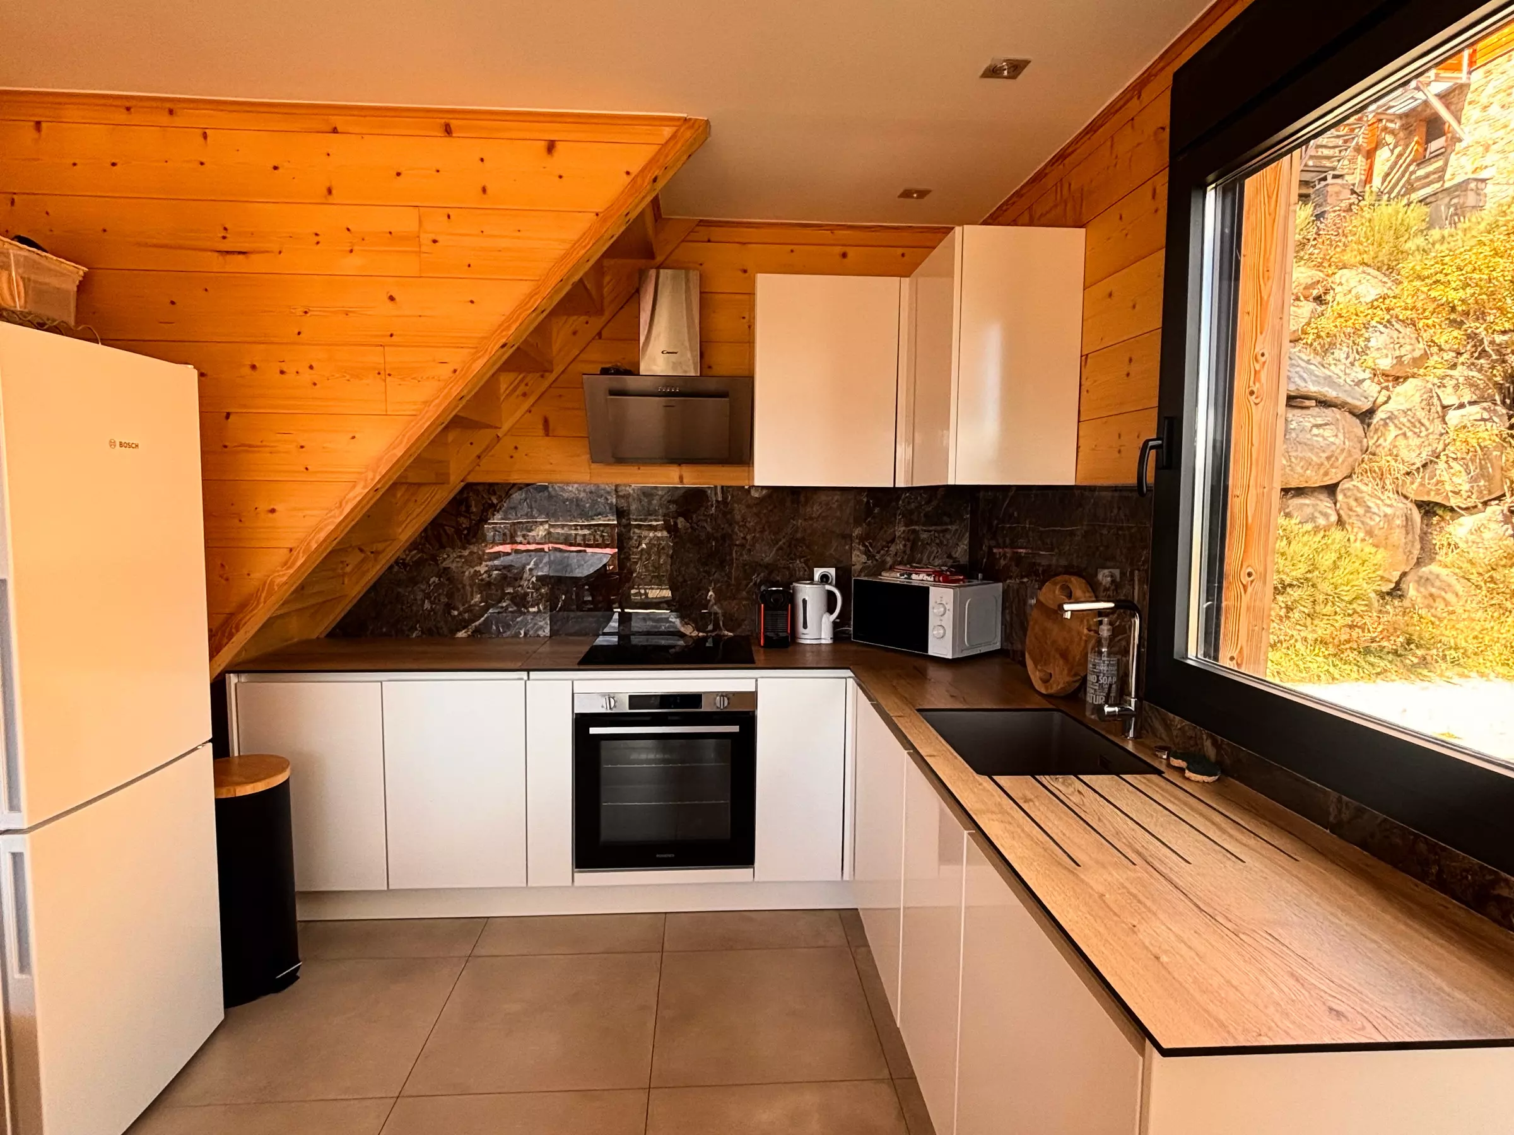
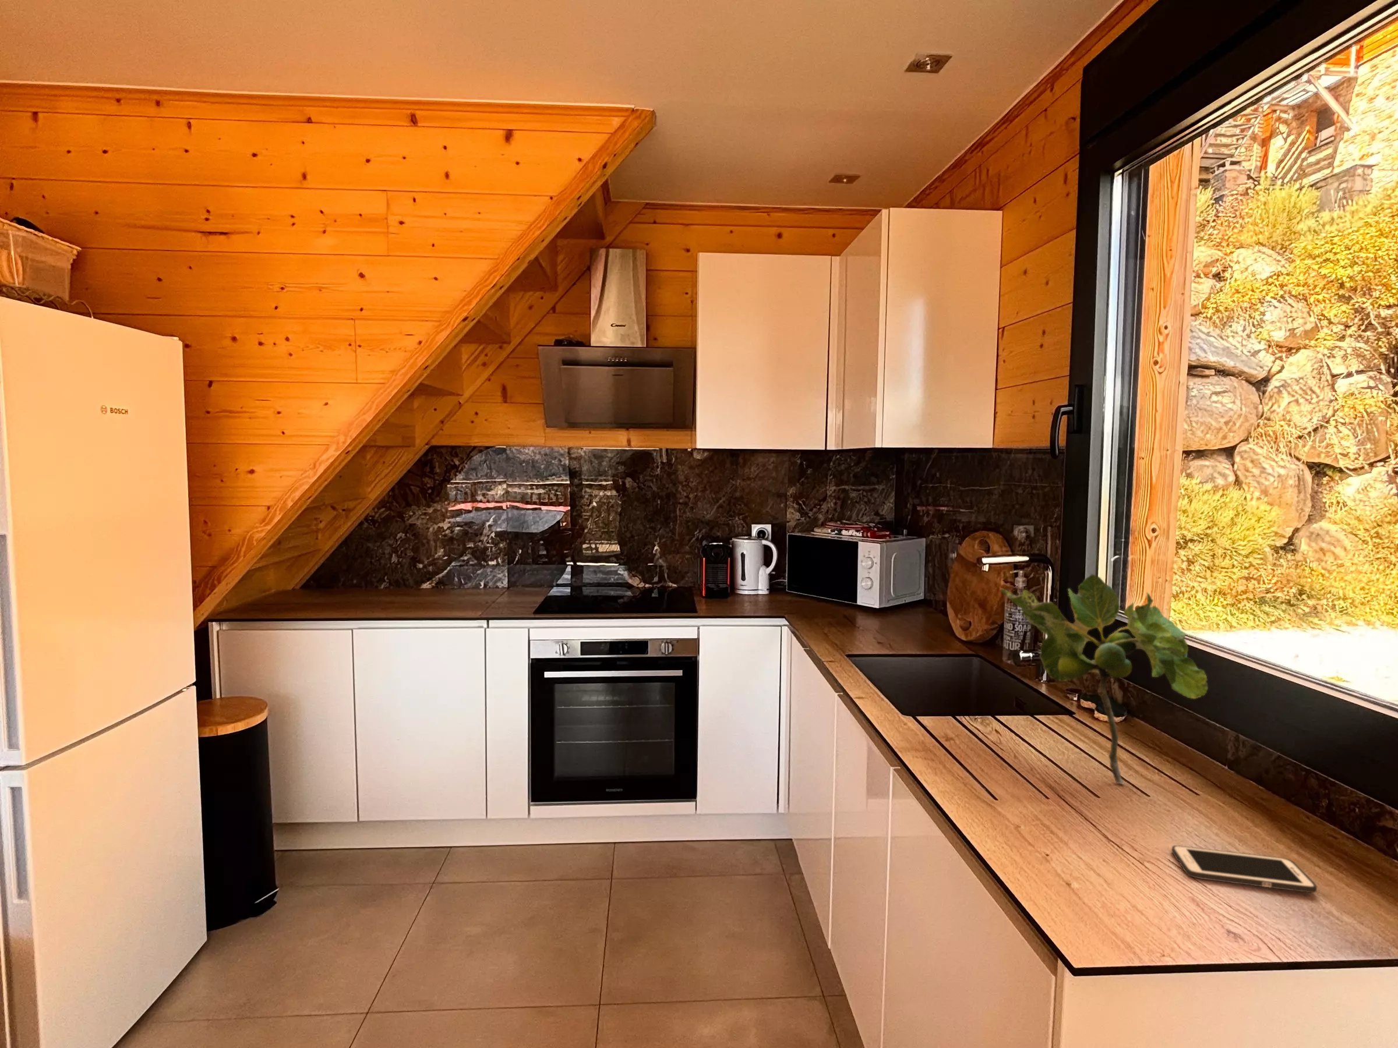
+ plant (1102, 678)
+ cell phone (1241, 869)
